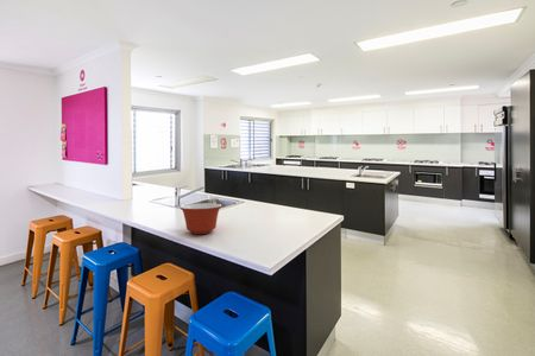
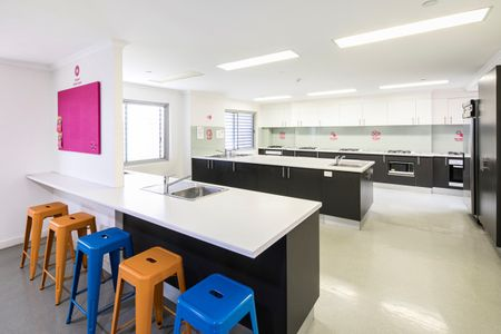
- mixing bowl (201, 218)
